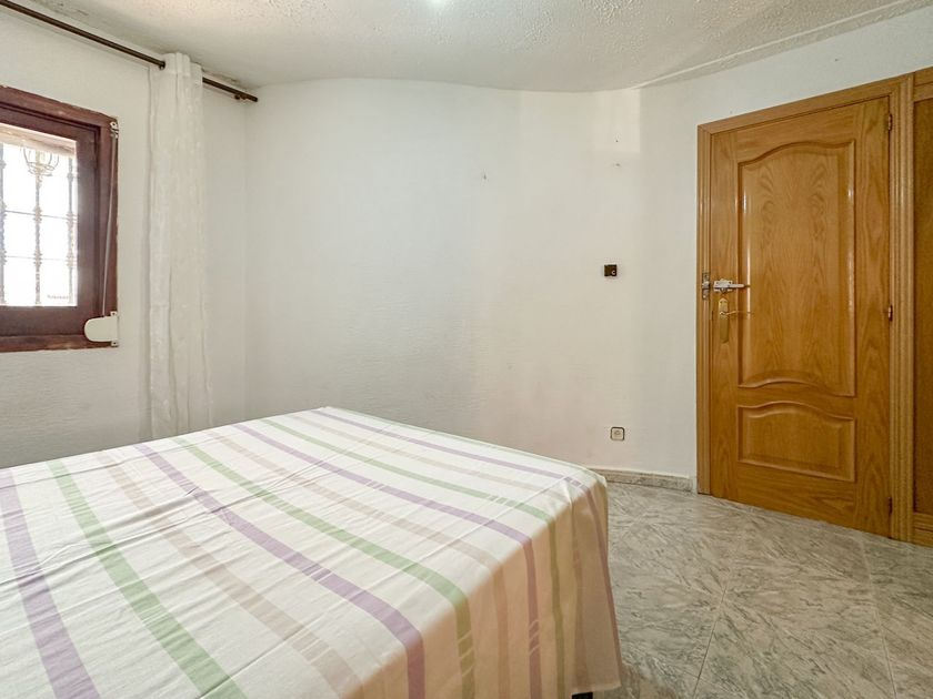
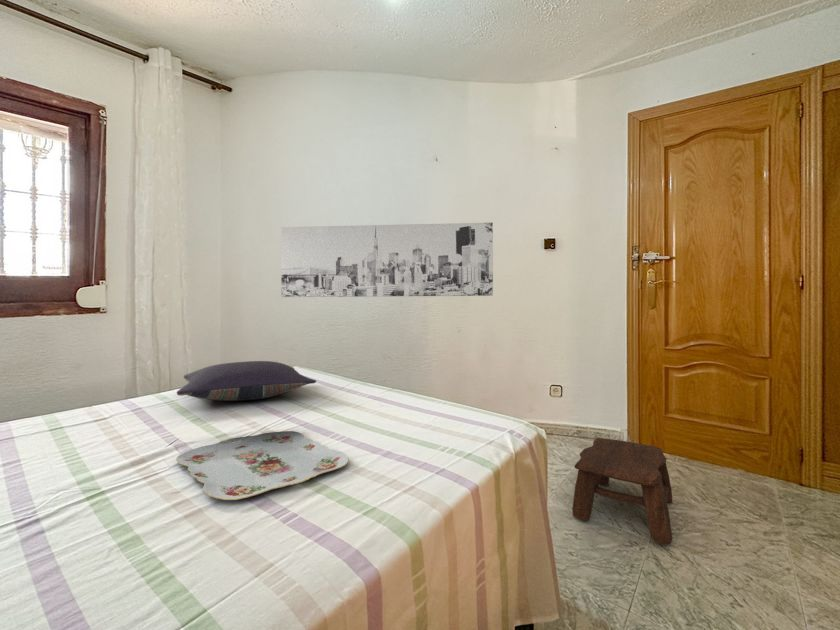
+ wall art (385, 260)
+ stool (626, 481)
+ pillow (246, 379)
+ serving tray (262, 459)
